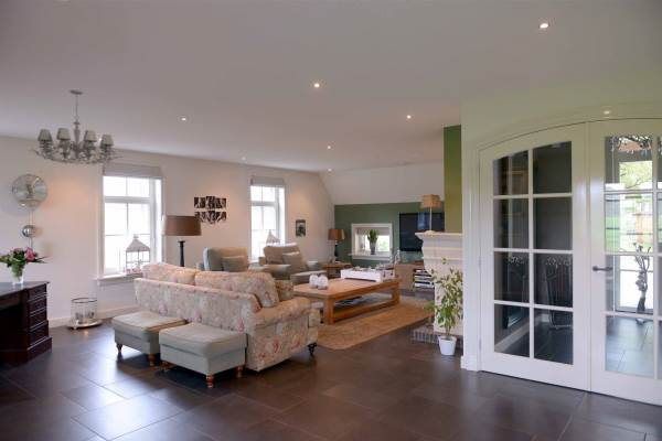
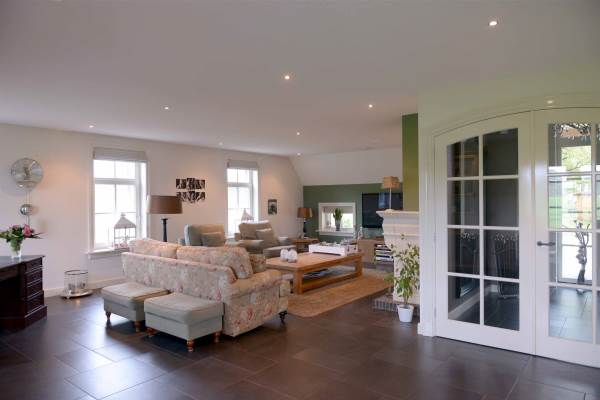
- chandelier (76, 127)
